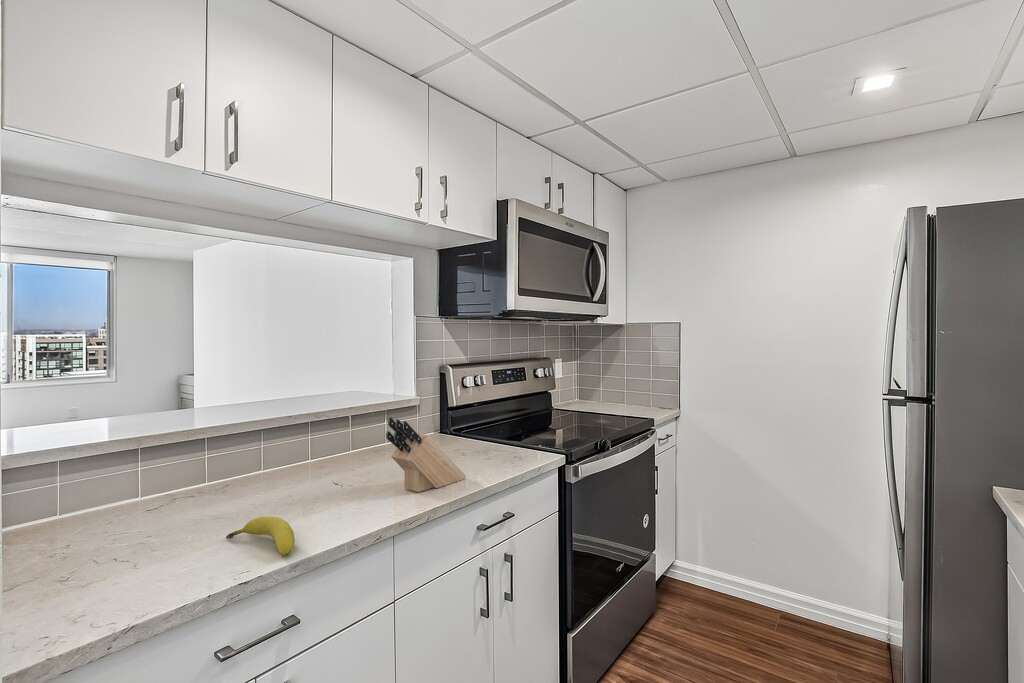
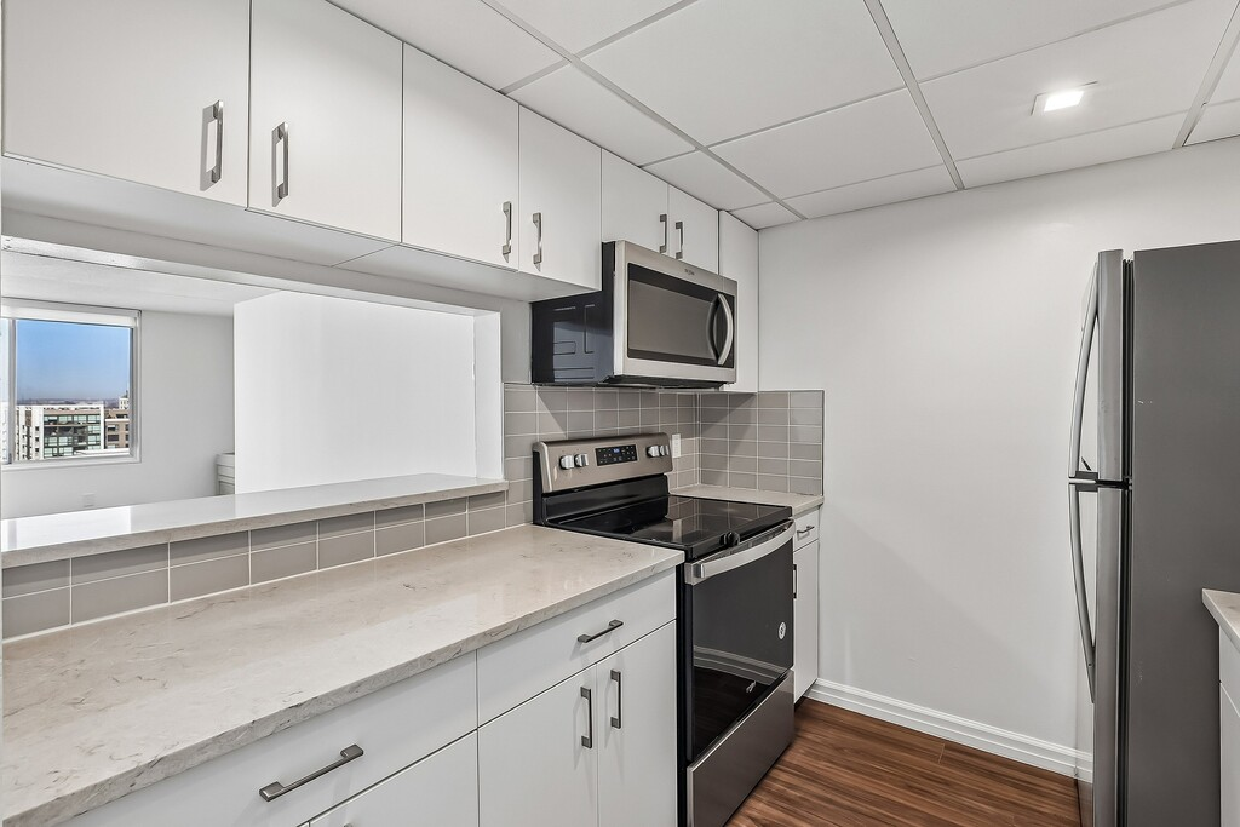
- fruit (269, 532)
- knife block (425, 450)
